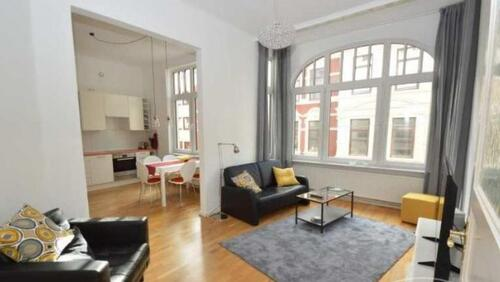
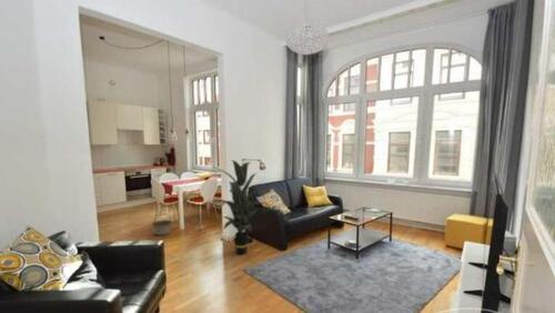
+ indoor plant (236, 205)
+ basket (162, 223)
